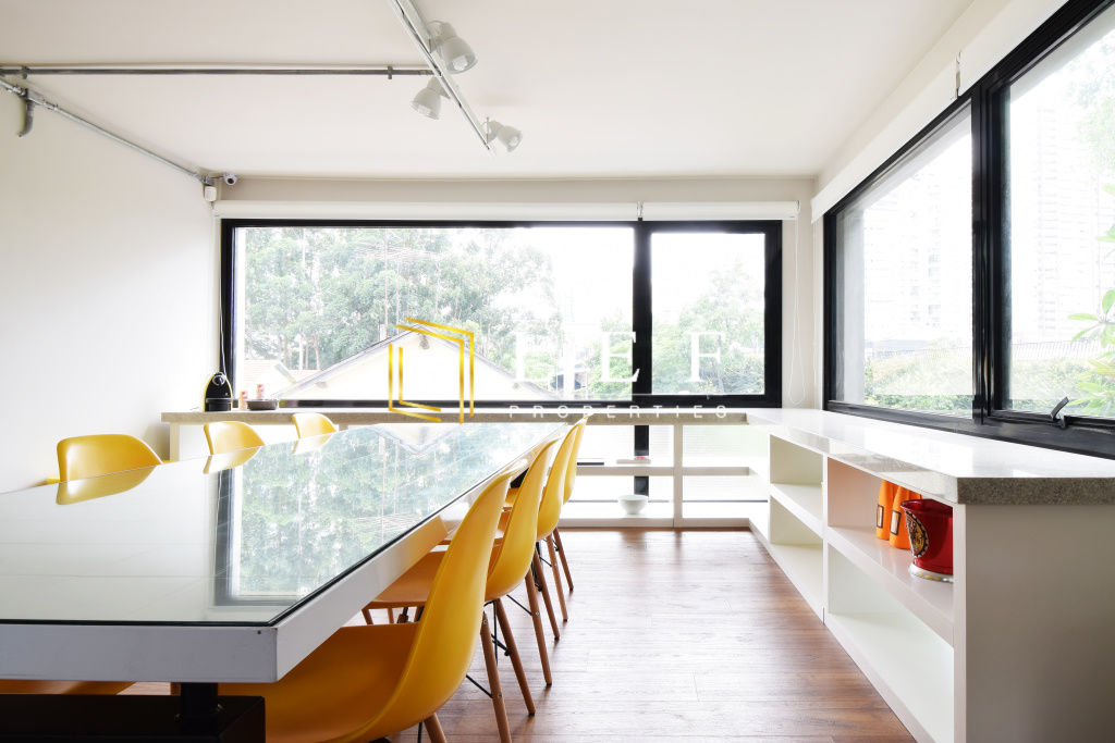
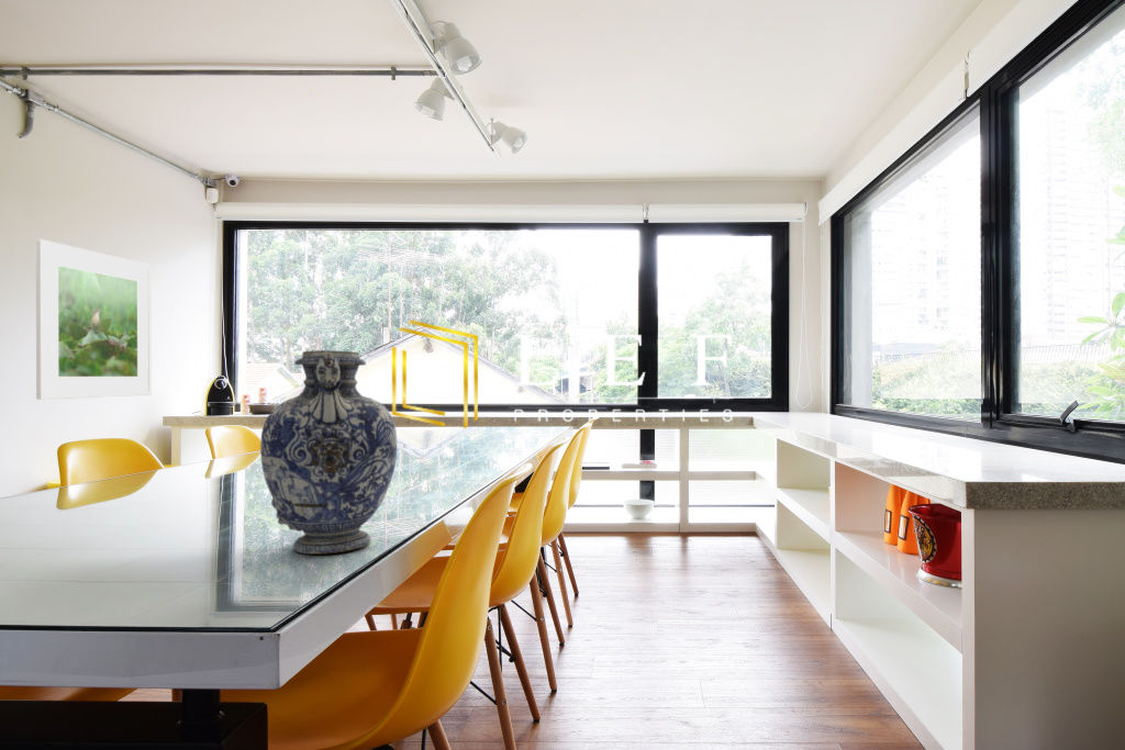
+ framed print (100, 325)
+ decorative vase (331, 448)
